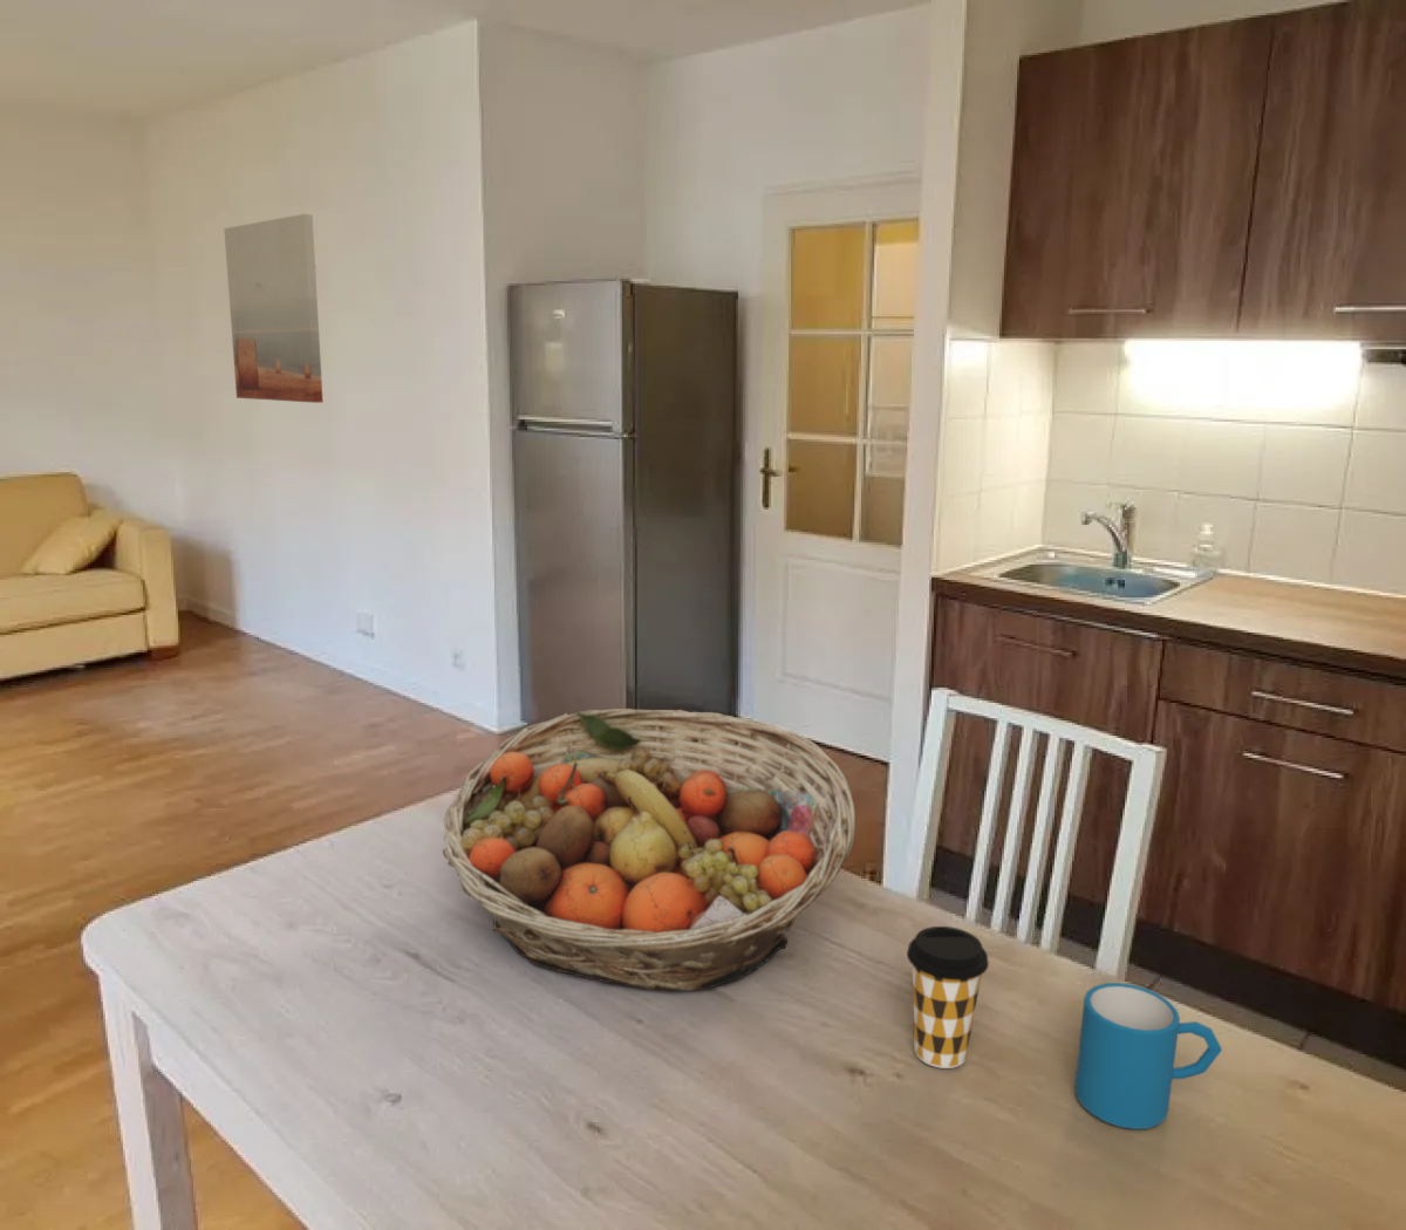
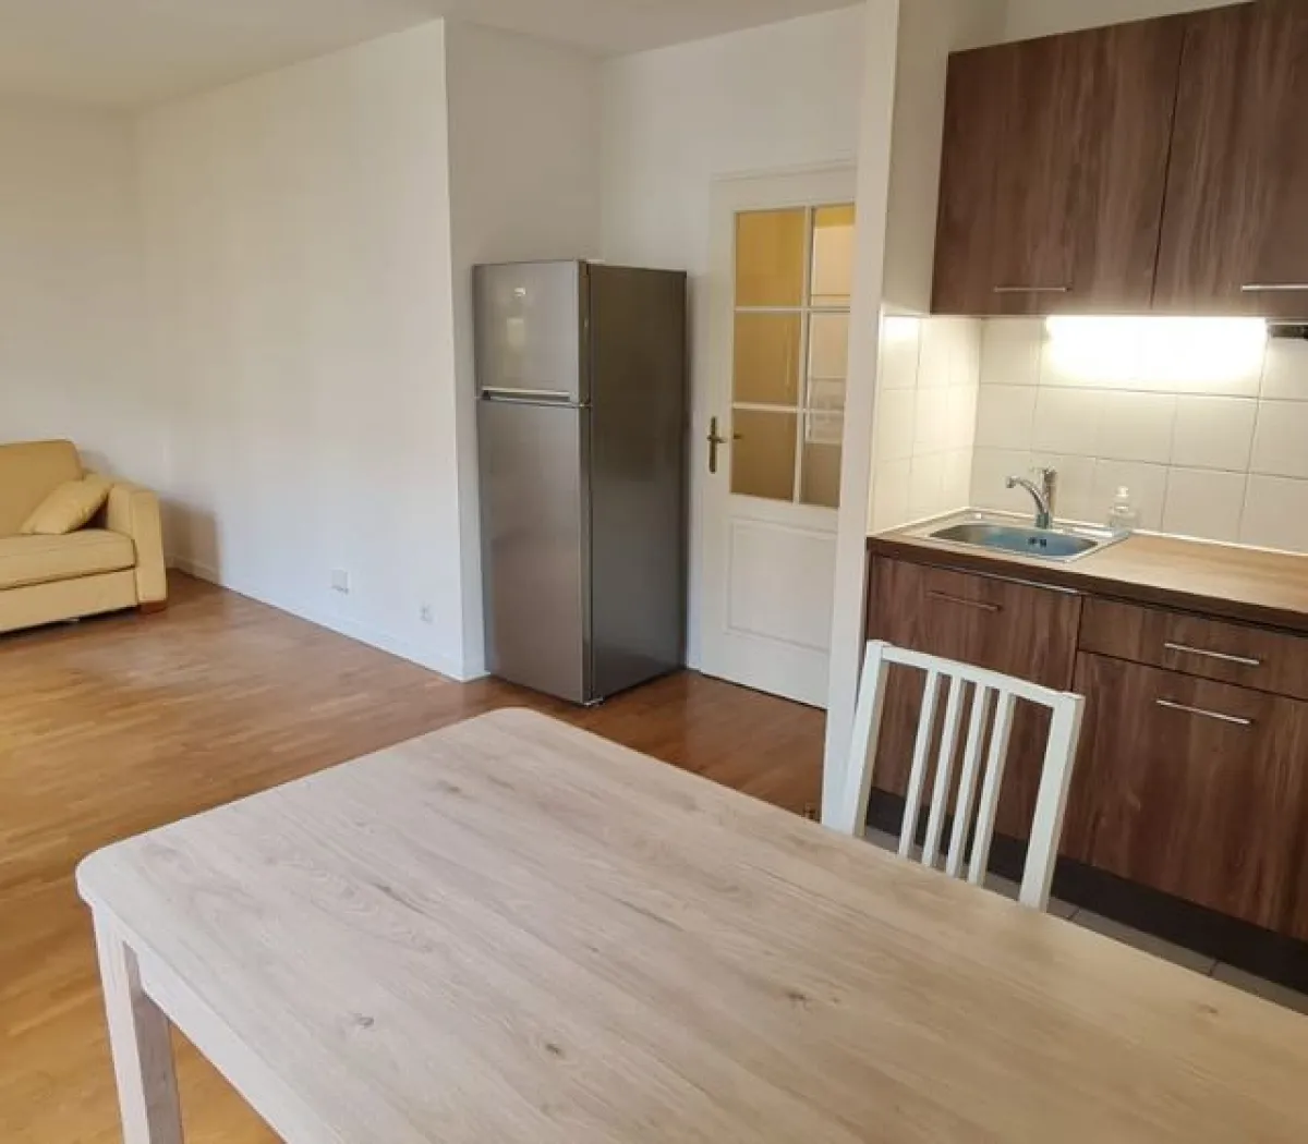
- mug (1148, 1057)
- coffee cup (945, 998)
- fruit basket (647, 838)
- wall art (271, 312)
